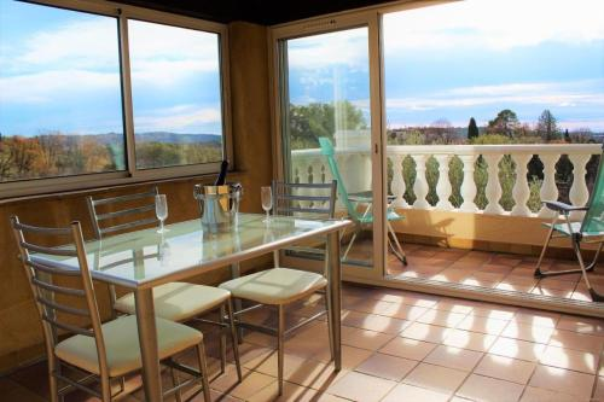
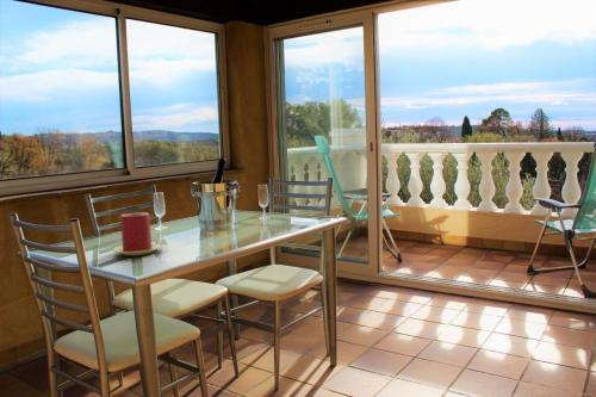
+ candle (136, 232)
